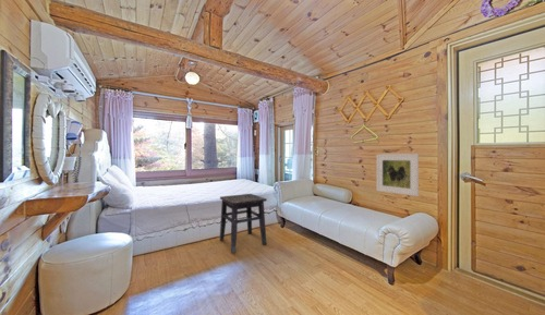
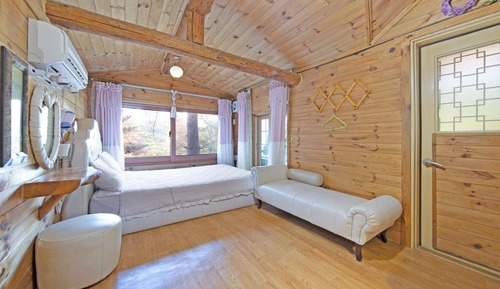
- side table (242, 219)
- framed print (396, 173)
